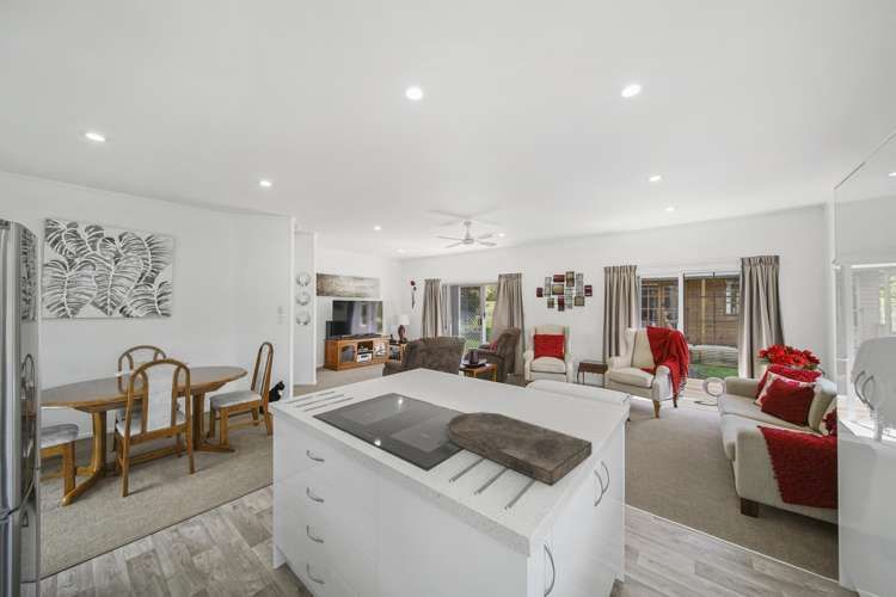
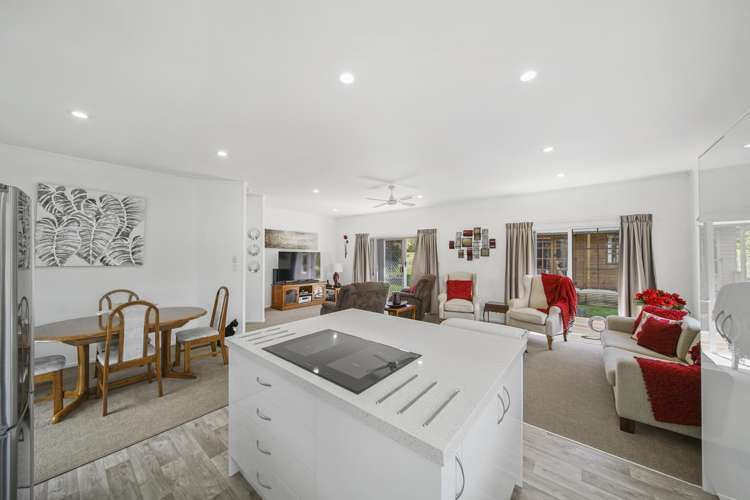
- cutting board (507, 437)
